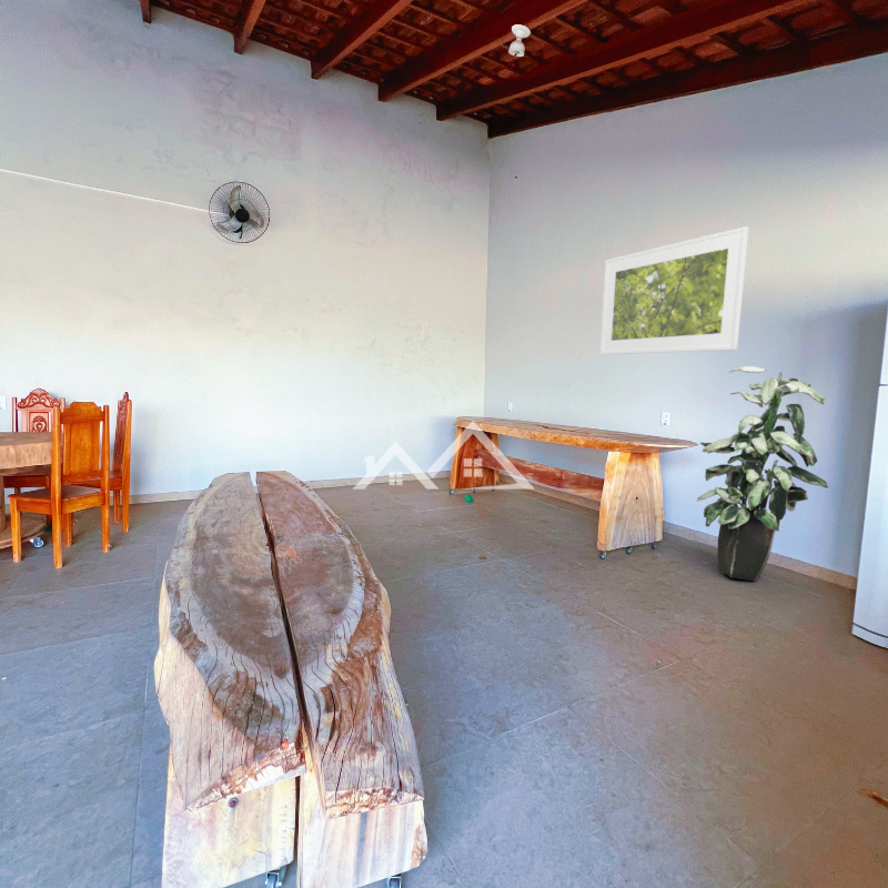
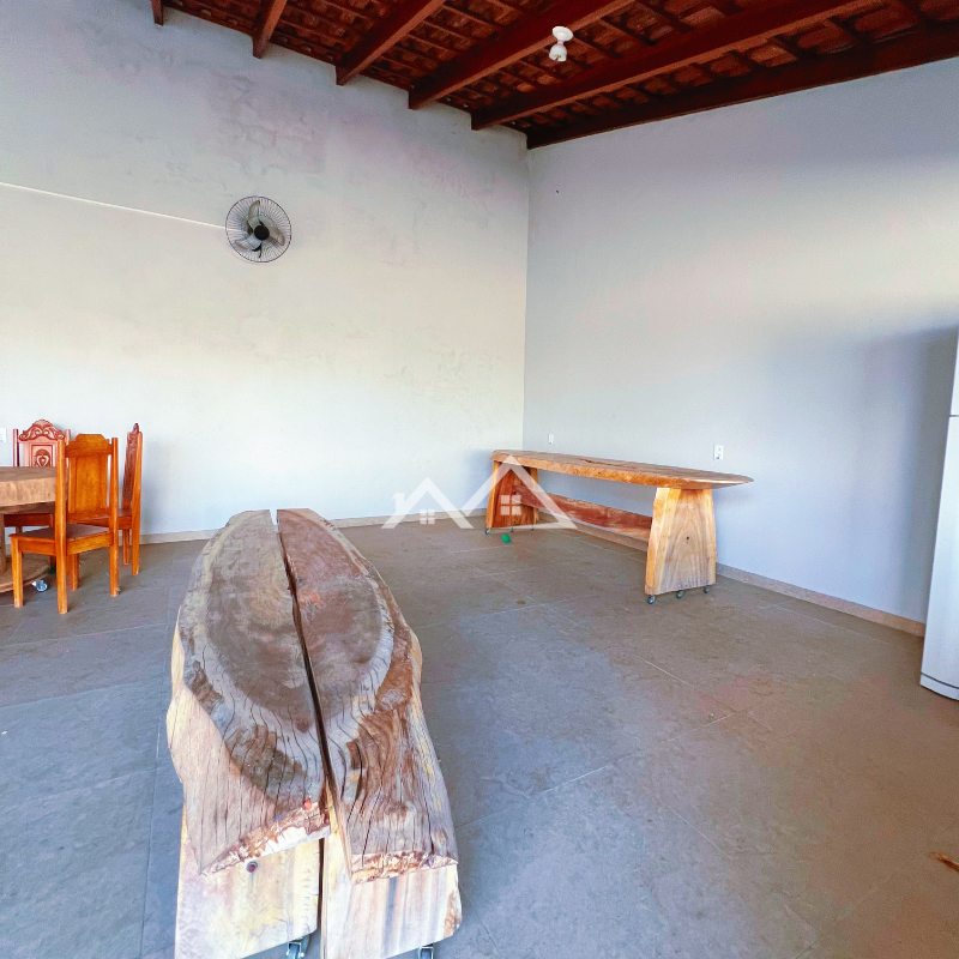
- indoor plant (753, 473)
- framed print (664, 300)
